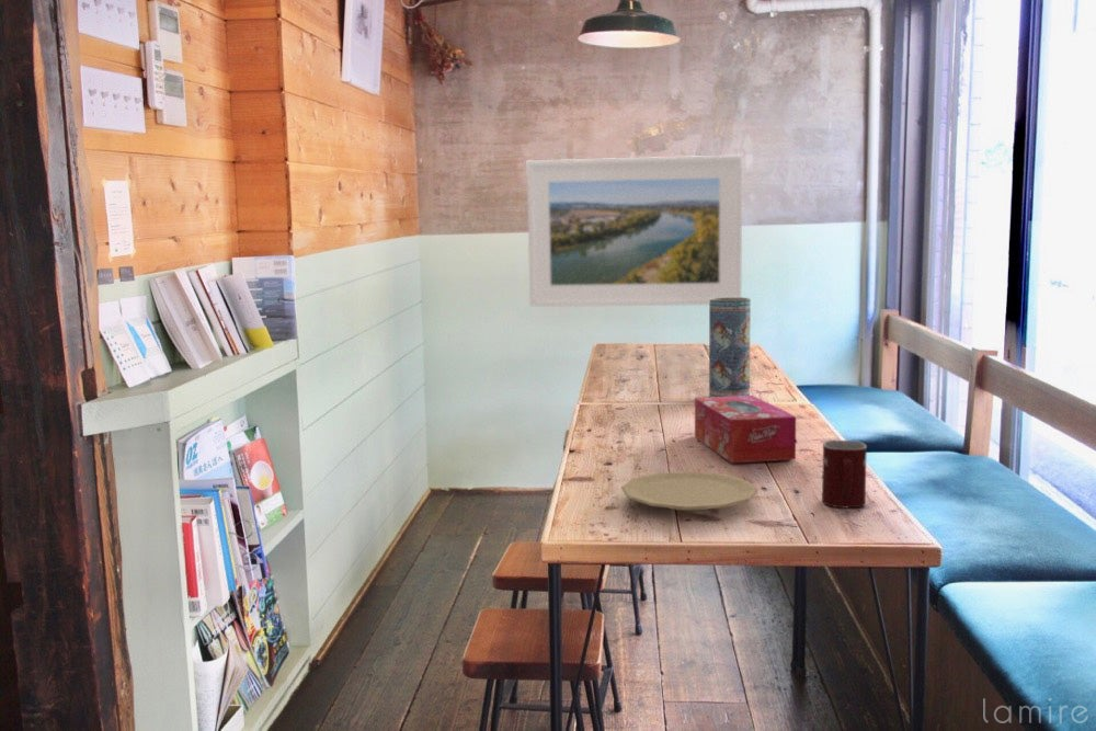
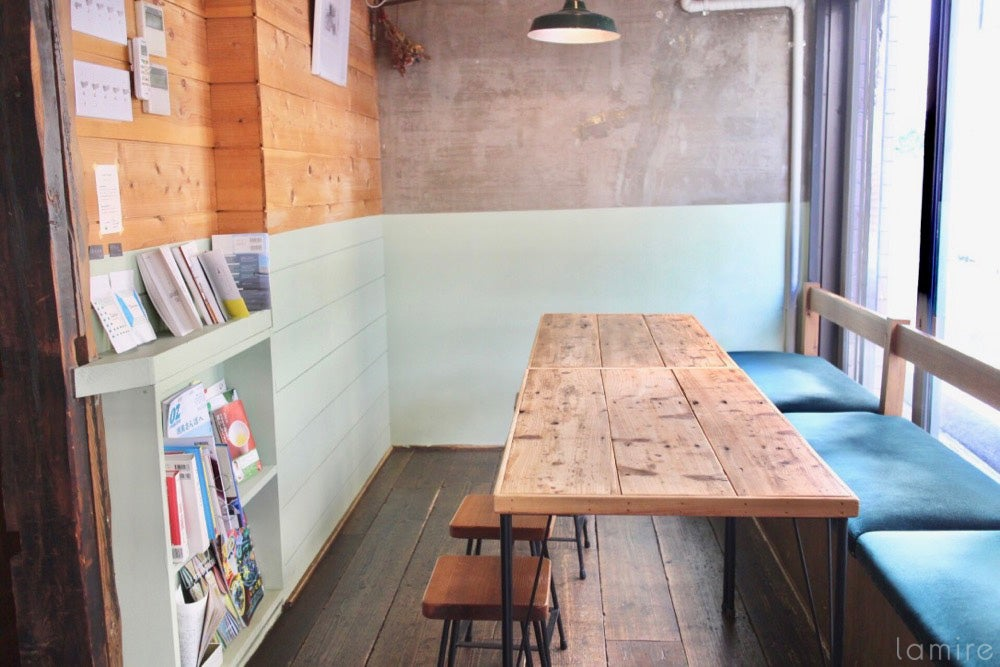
- mug (845, 476)
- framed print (633, 232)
- tissue box (742, 426)
- plate (688, 494)
- vase (729, 349)
